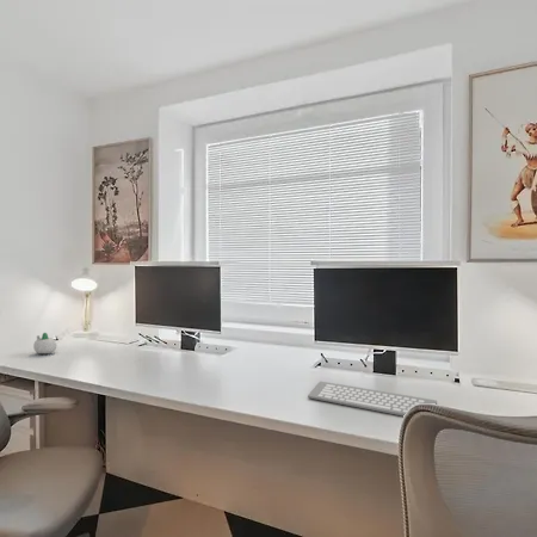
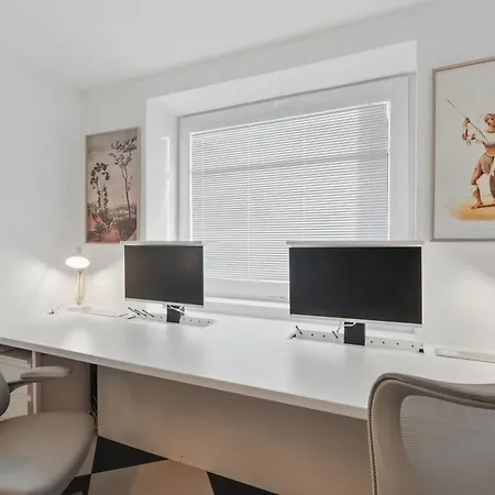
- succulent planter (44, 342)
- computer keyboard (369, 399)
